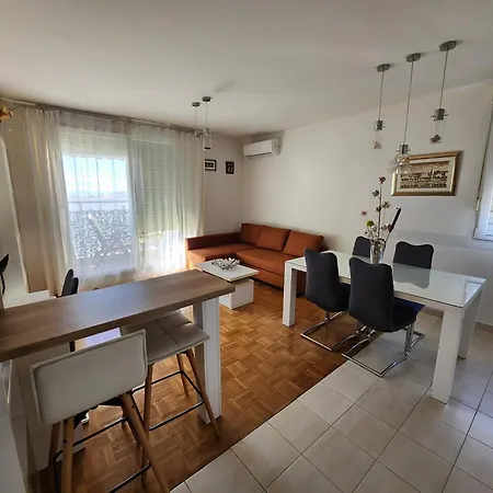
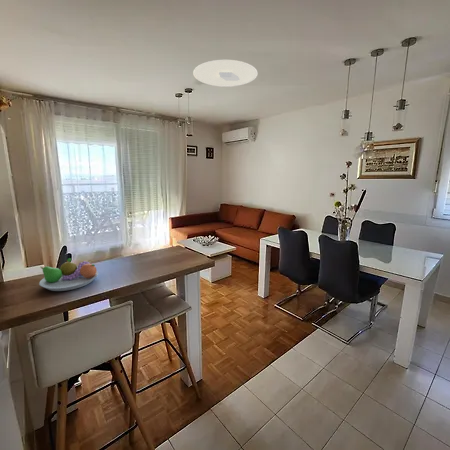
+ fruit bowl (68, 272)
+ ceiling light (225, 71)
